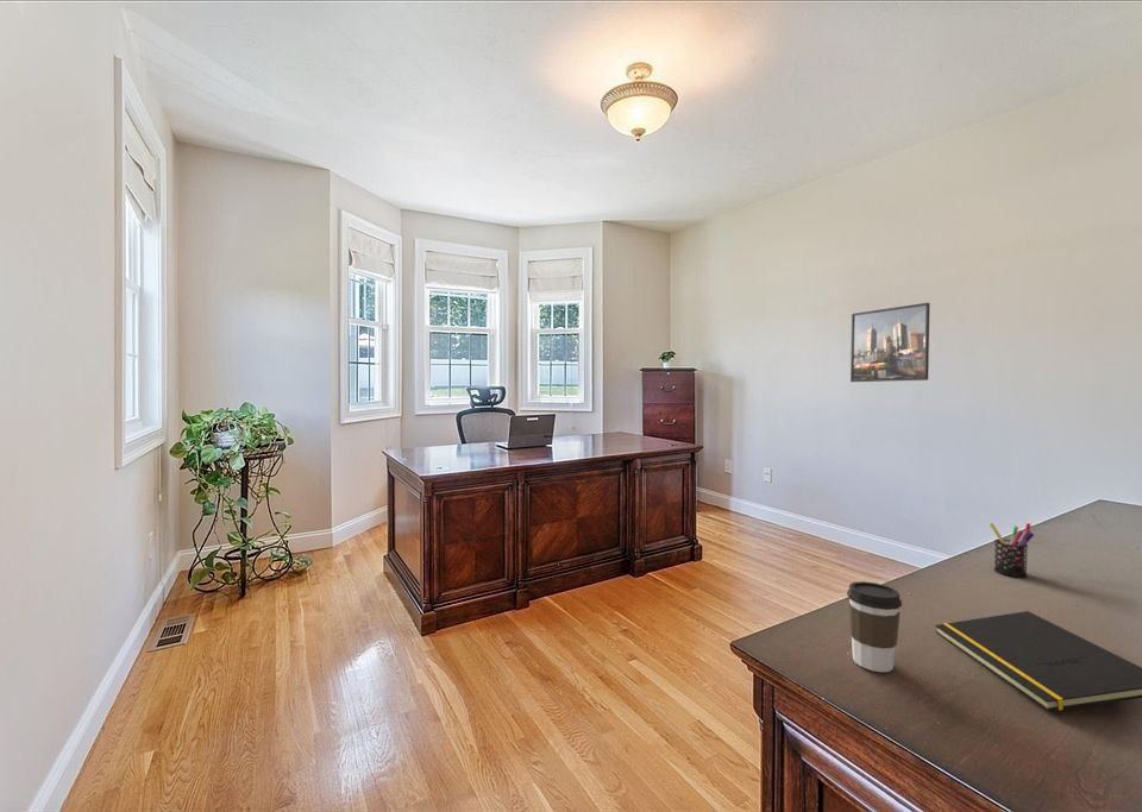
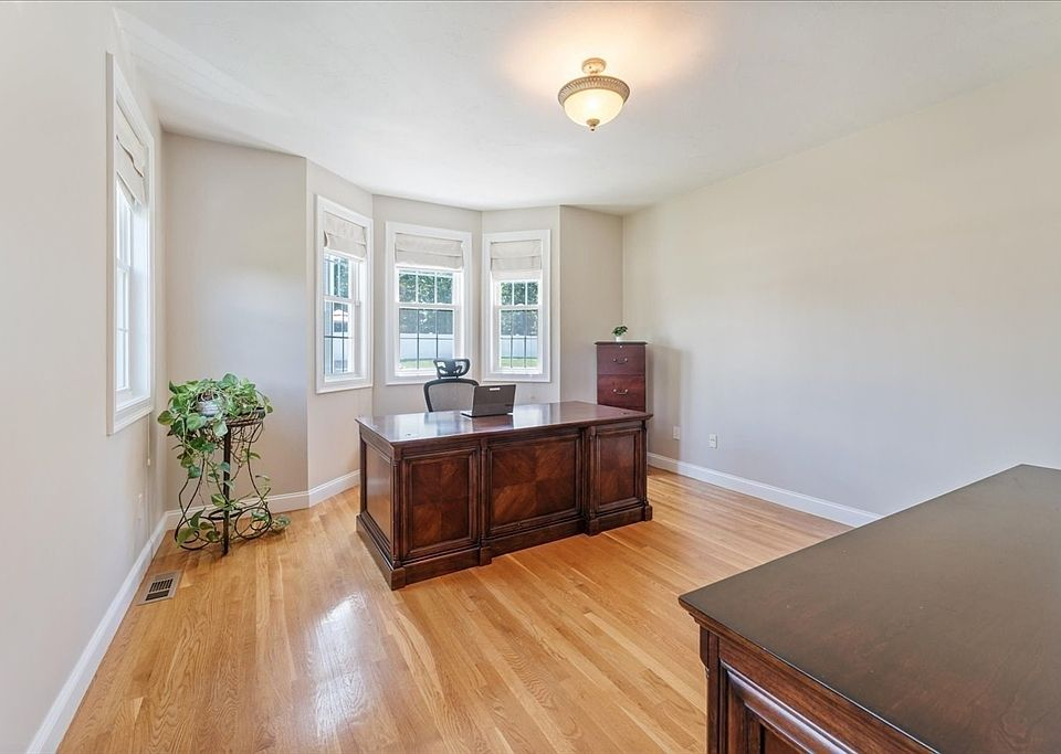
- notepad (1036, 654)
- pen holder (1012, 546)
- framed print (887, 345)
- coffee cup (873, 625)
